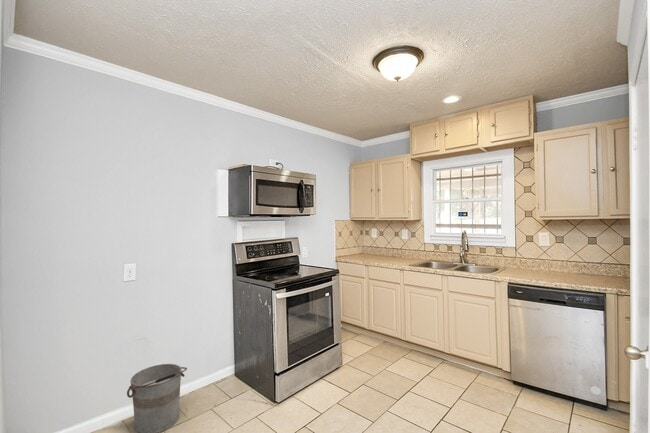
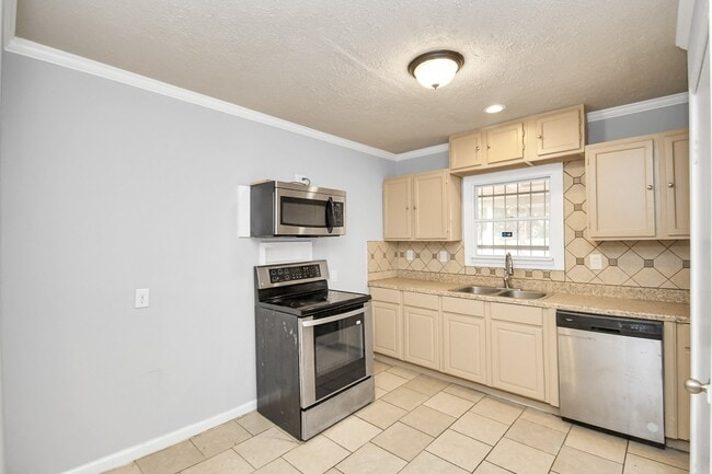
- bucket (157, 395)
